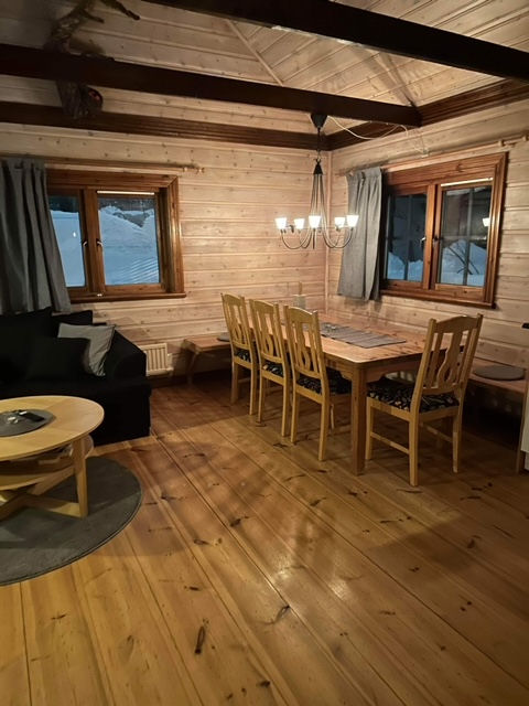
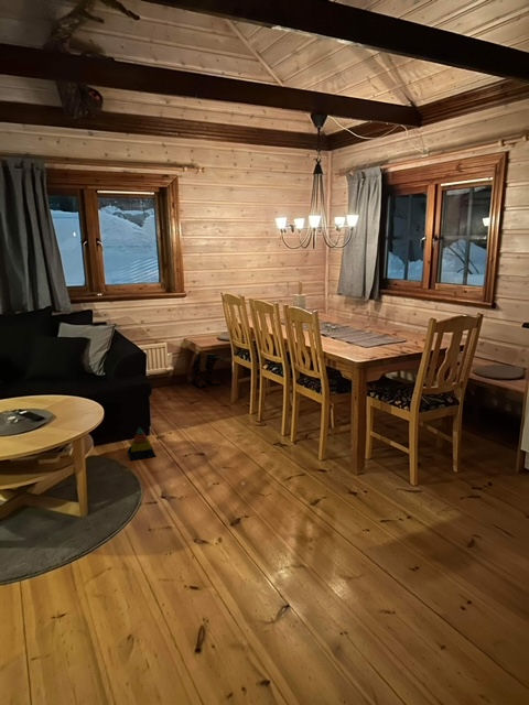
+ boots (208, 368)
+ stacking toy (140, 440)
